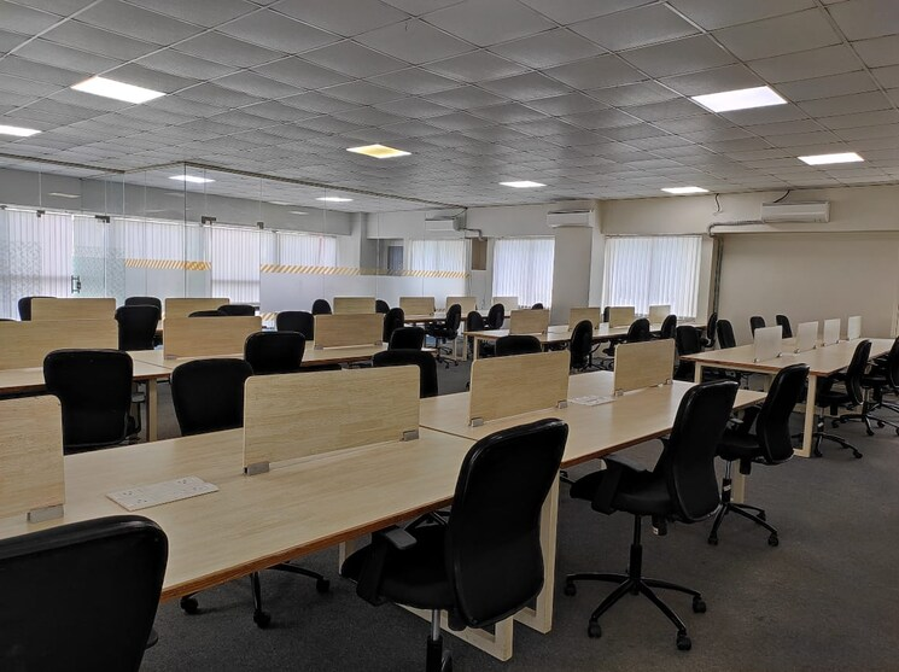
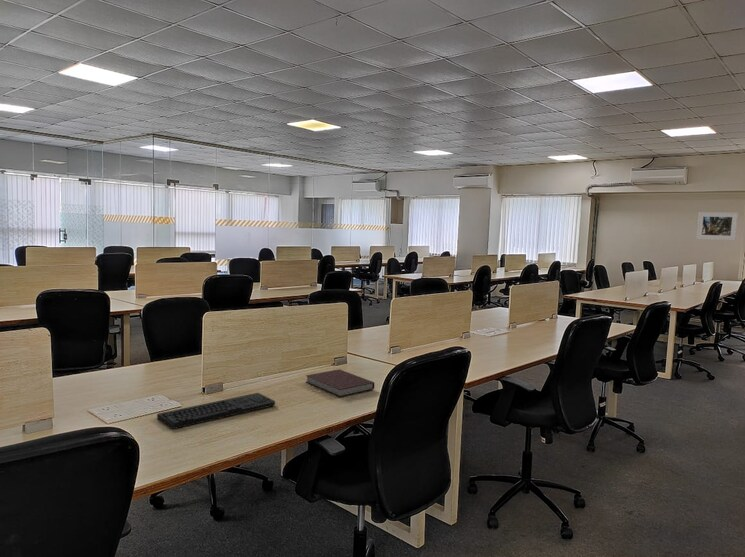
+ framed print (716, 226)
+ notebook (339, 382)
+ keyboard (219, 408)
